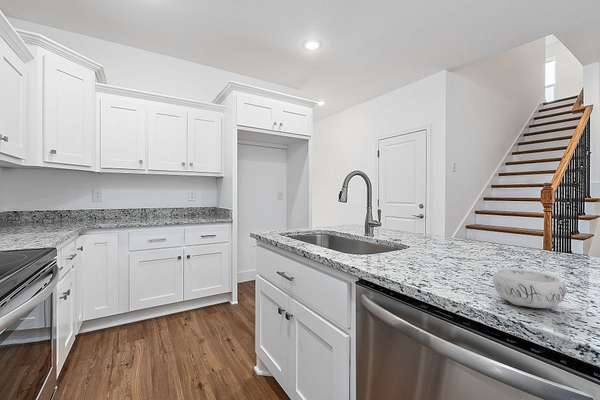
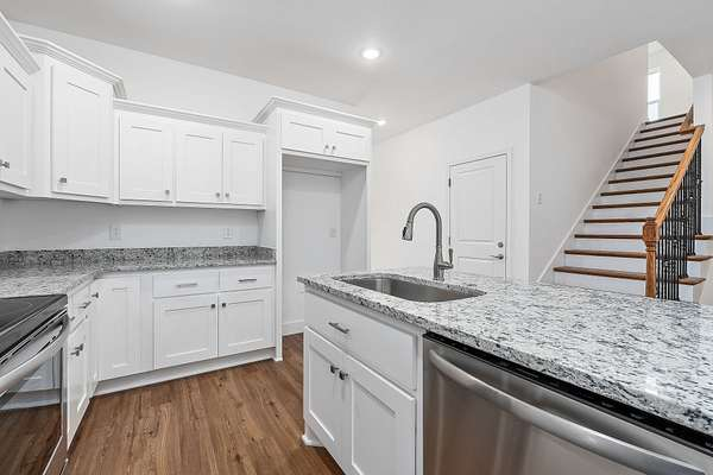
- decorative bowl (531, 288)
